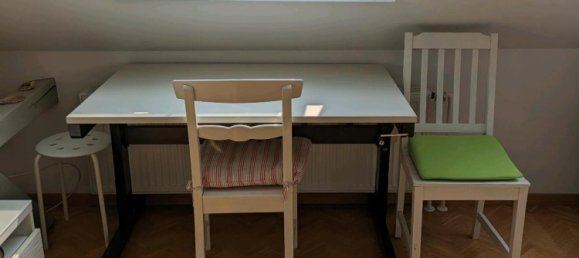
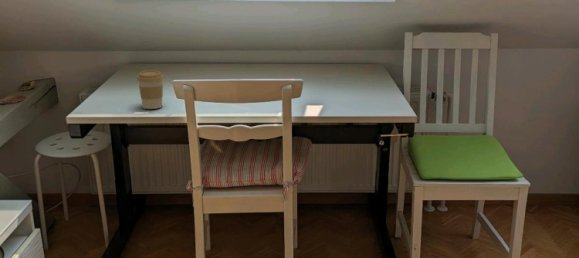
+ coffee cup (151, 89)
